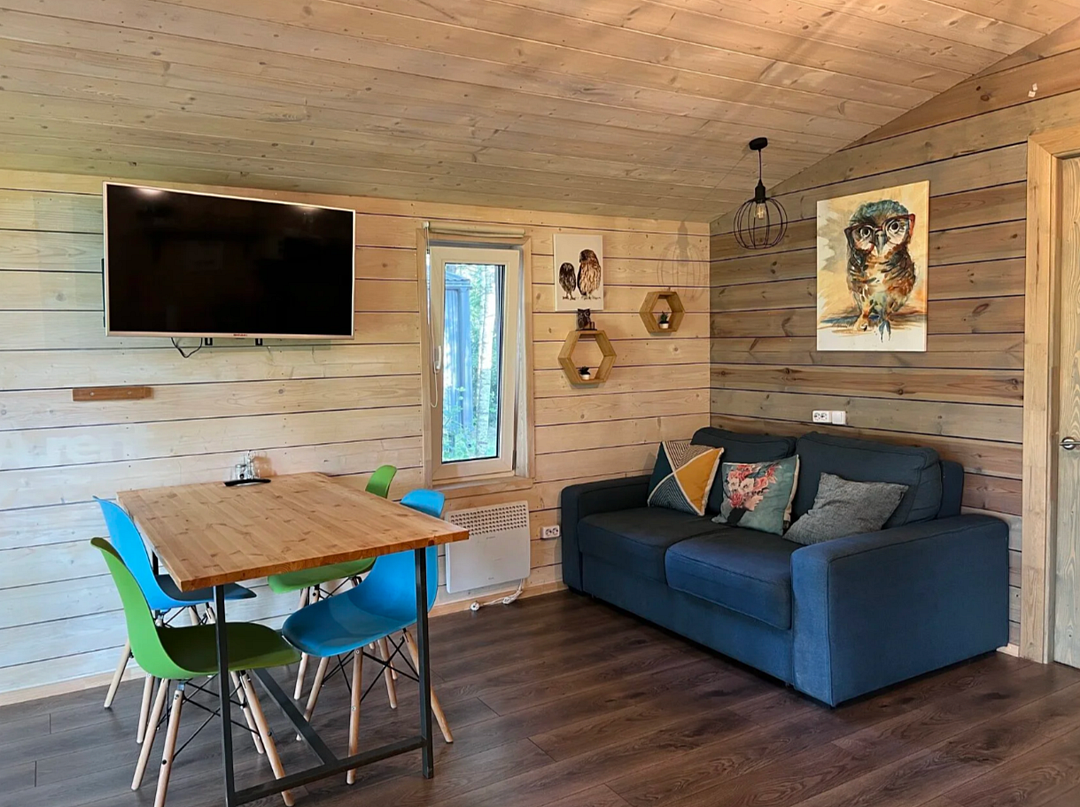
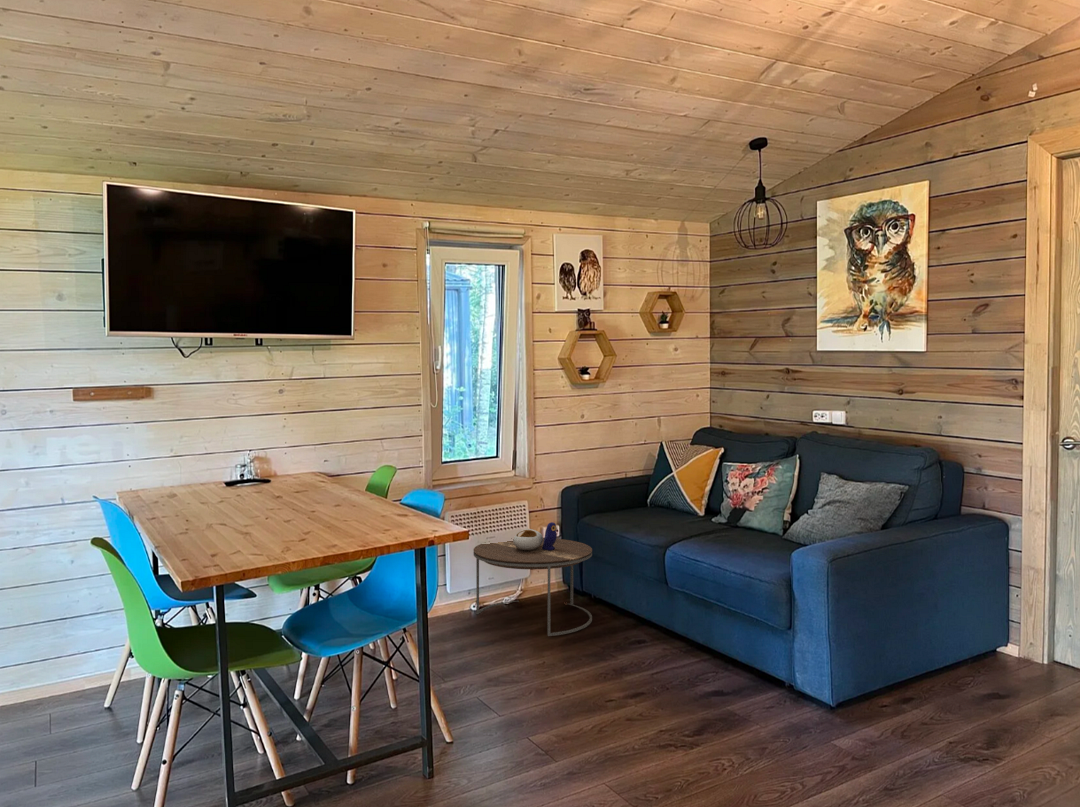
+ side table (532, 568)
